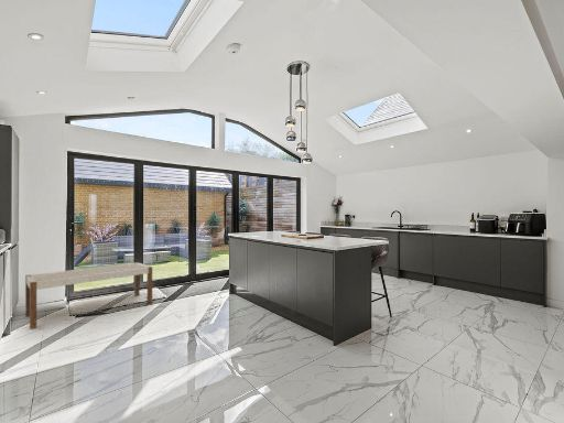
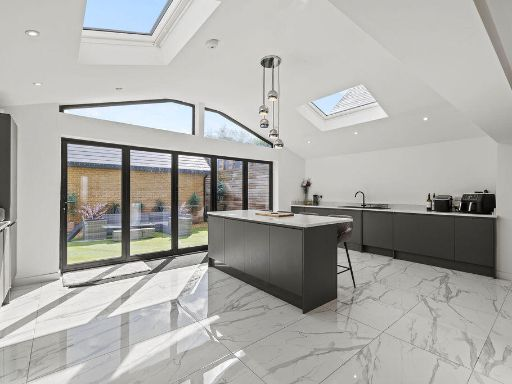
- bench (91, 281)
